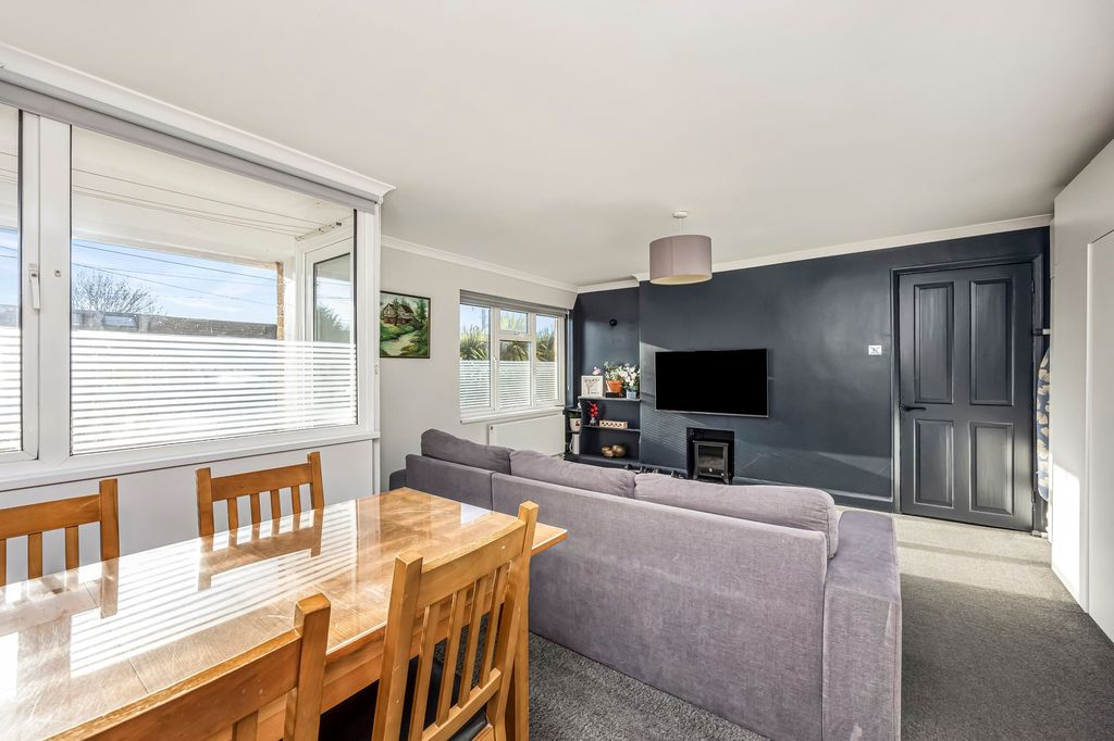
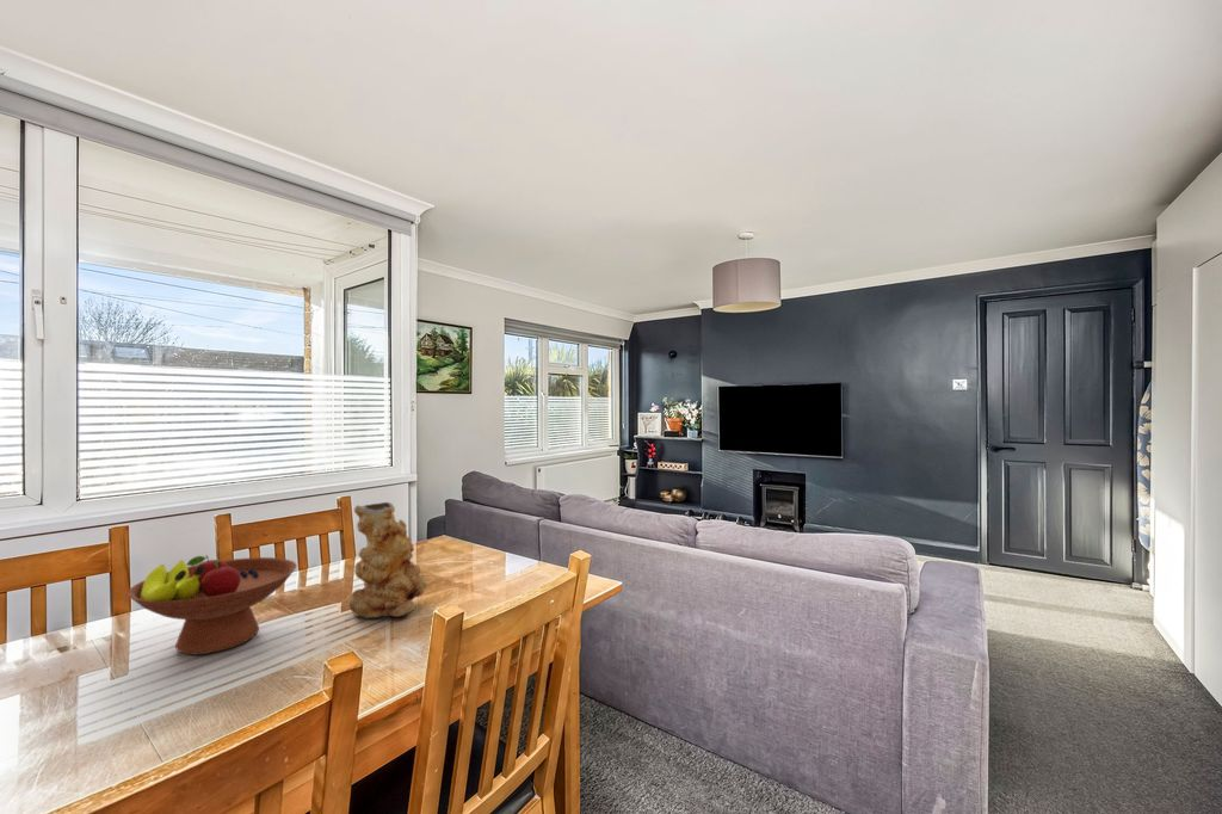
+ fruit bowl (218, 596)
+ vase (389, 556)
